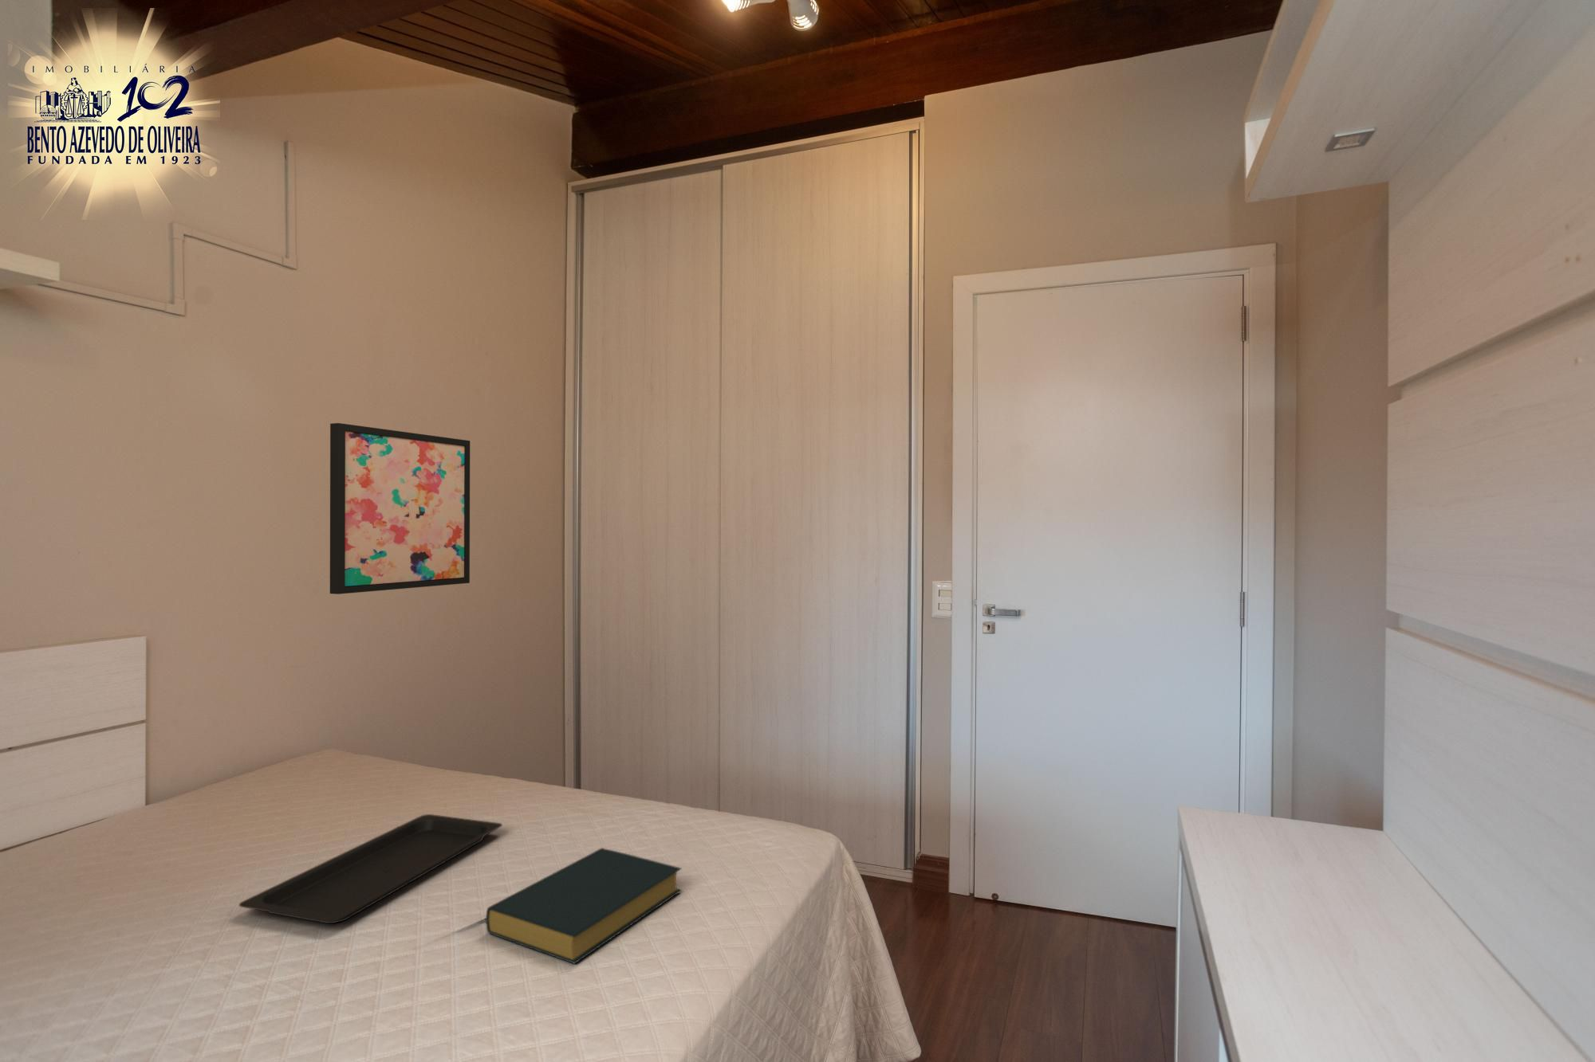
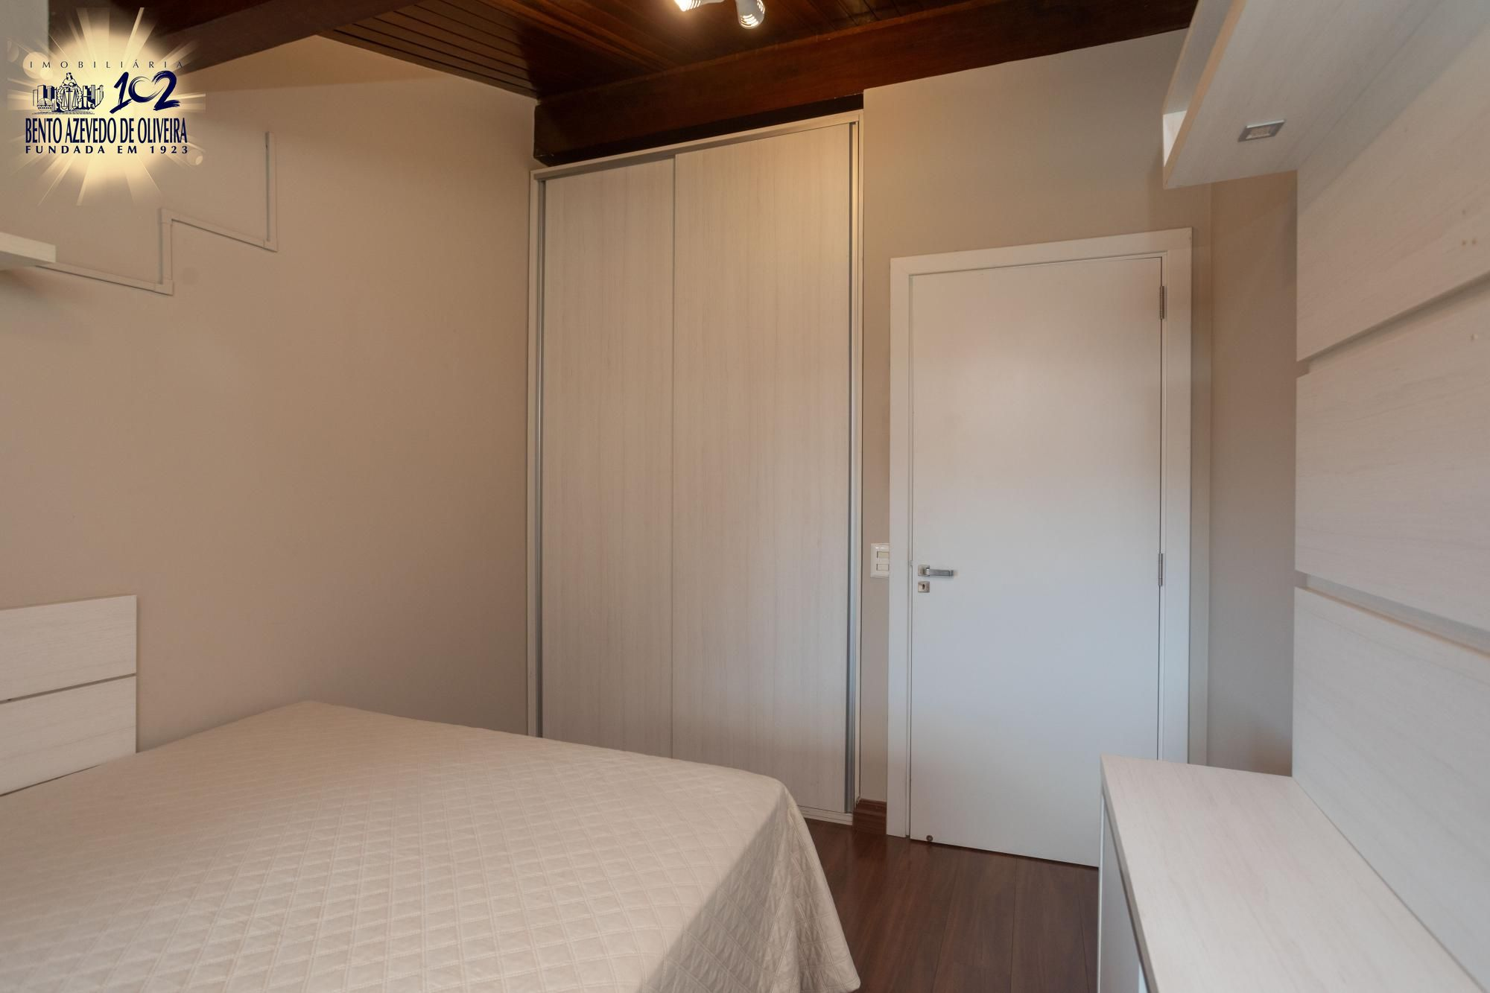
- hardback book (588, 898)
- wall art (406, 510)
- serving tray (385, 865)
